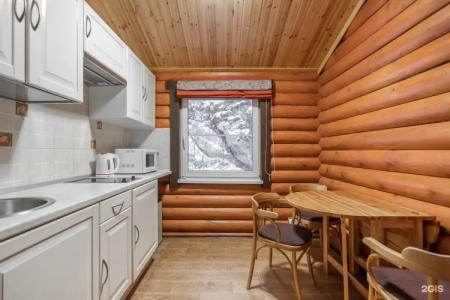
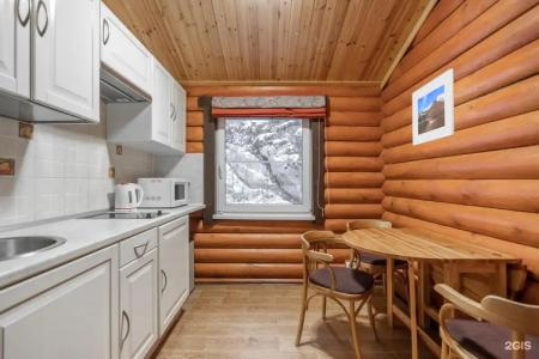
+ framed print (430, 111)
